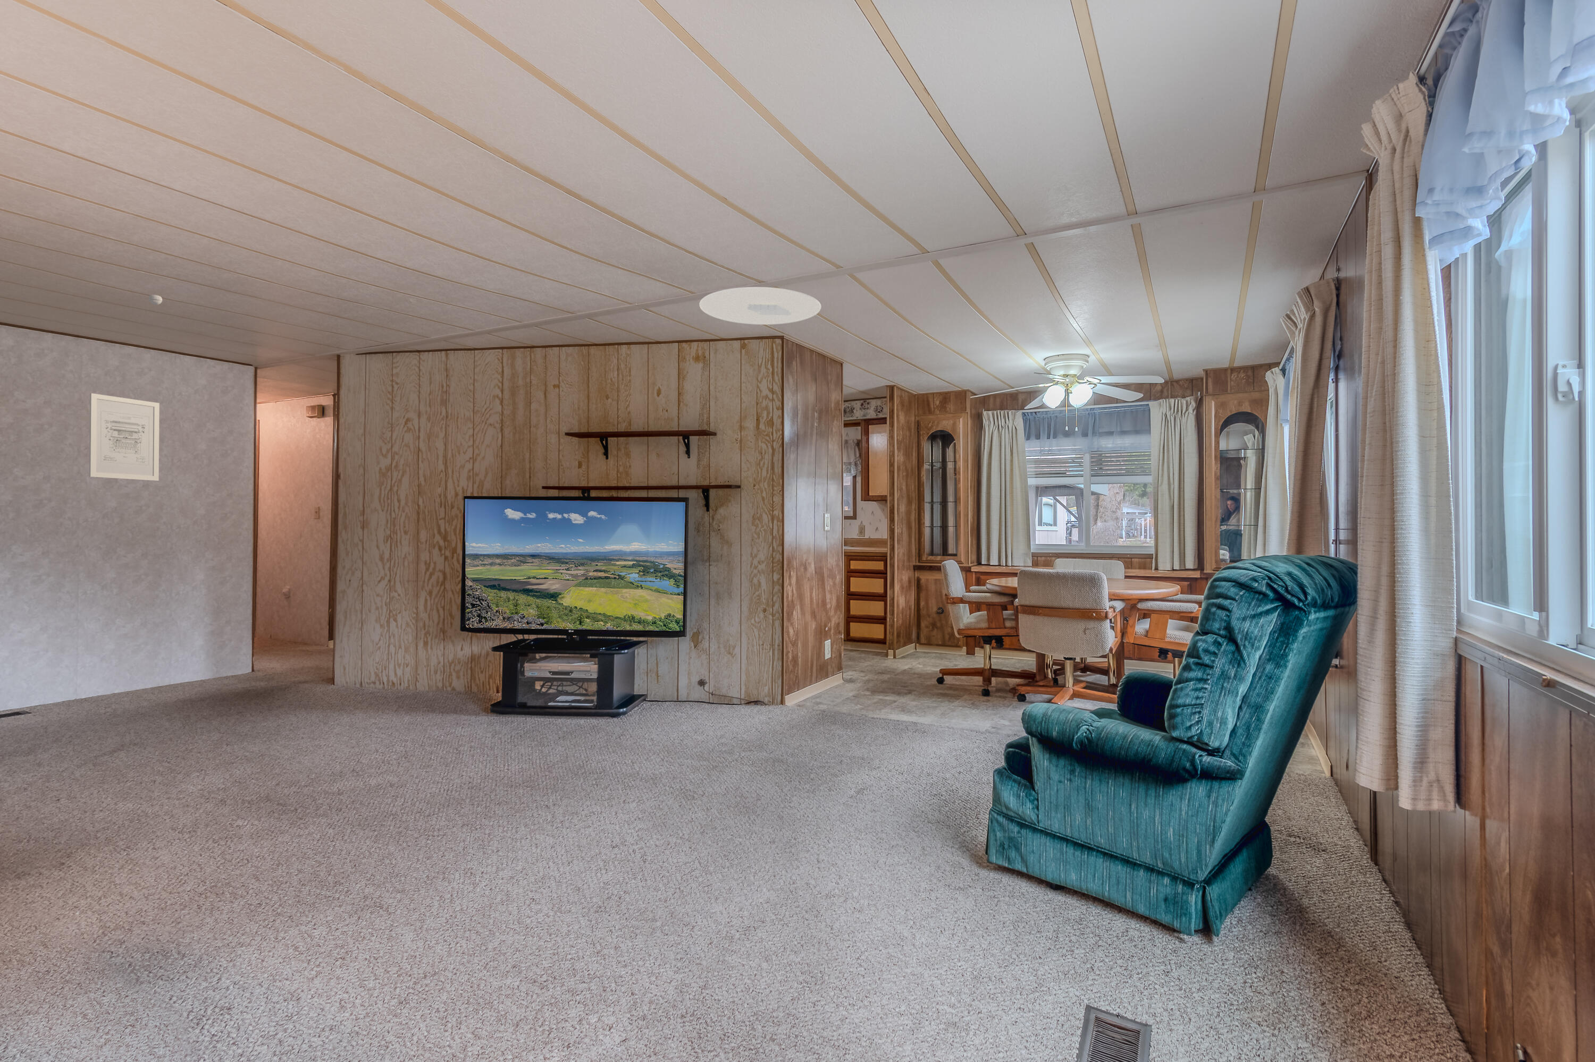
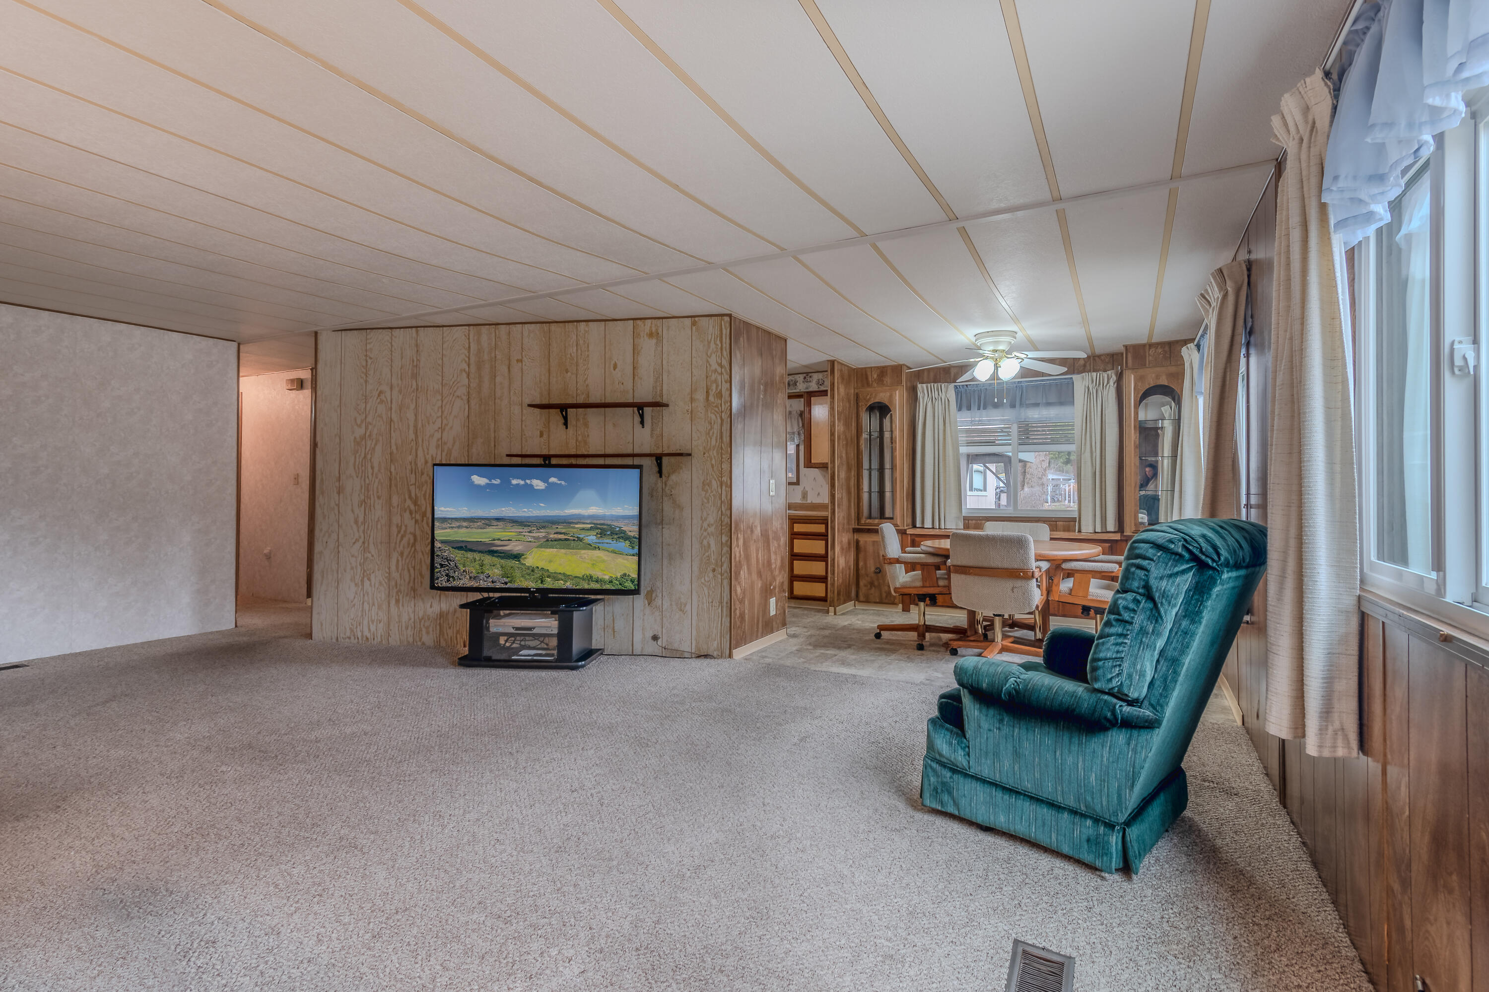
- wall art (126, 439)
- ceiling light (760, 301)
- smoke detector (155, 300)
